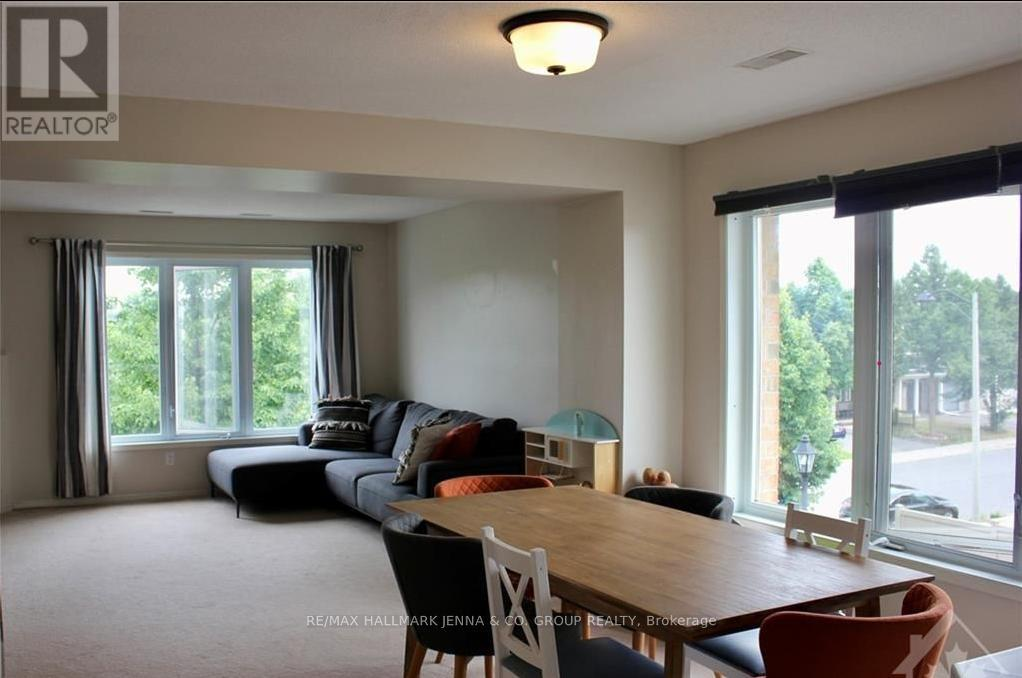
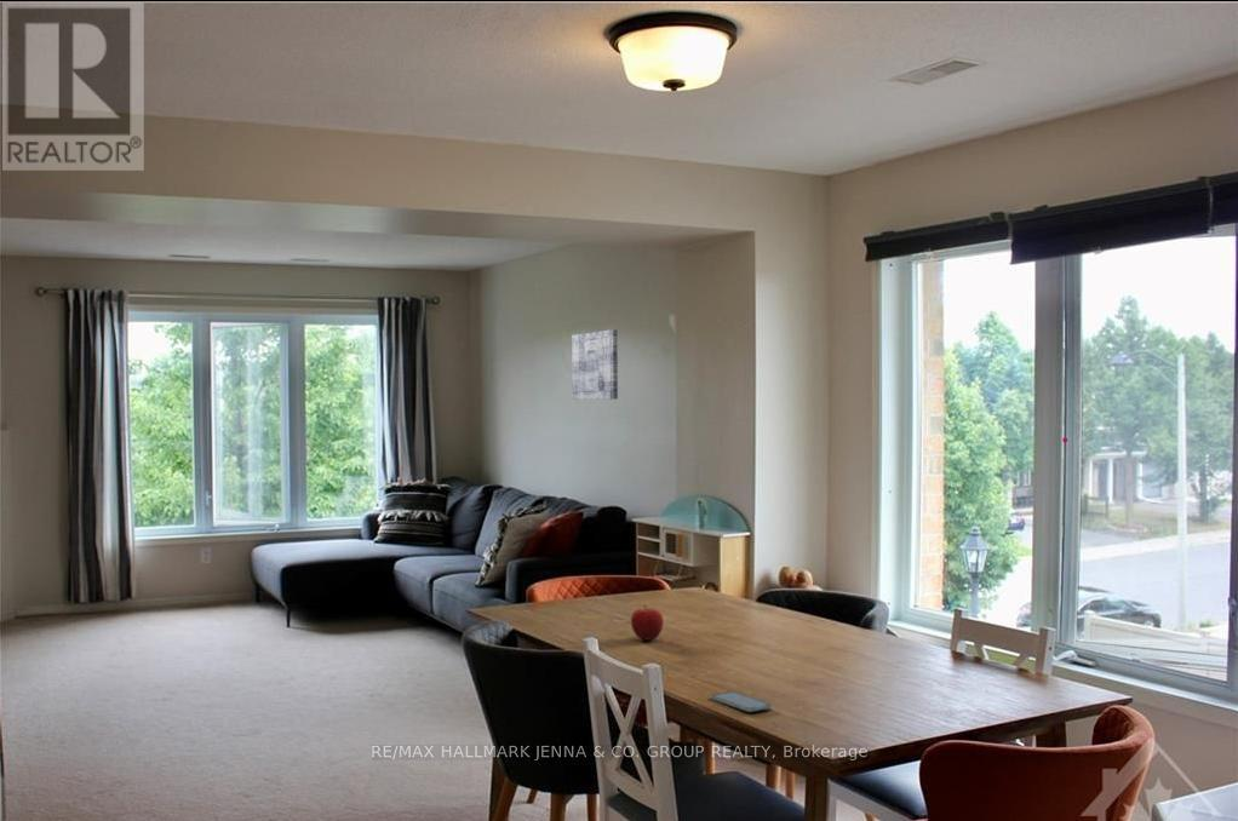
+ smartphone (740, 701)
+ wall art (594, 366)
+ fruit (647, 621)
